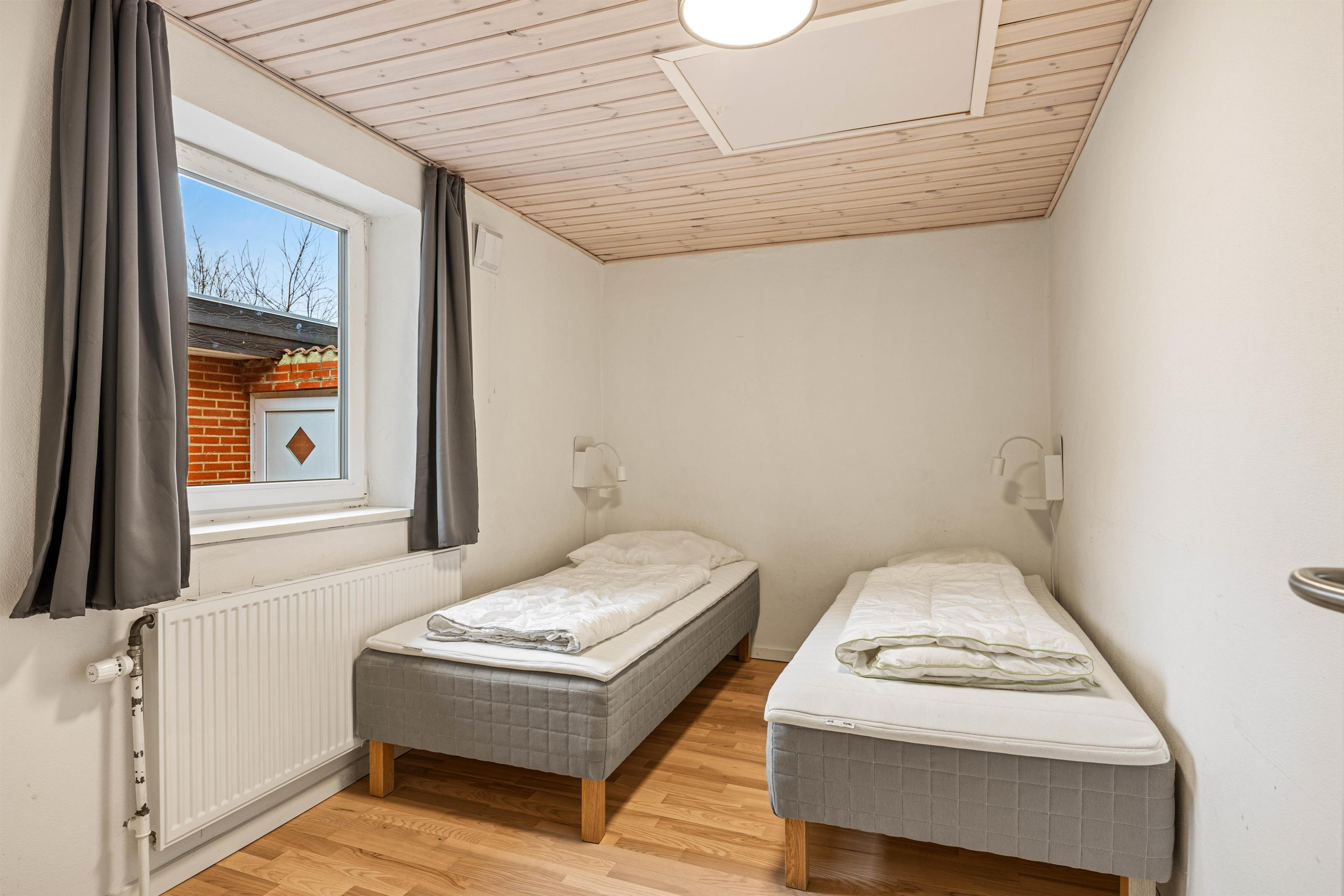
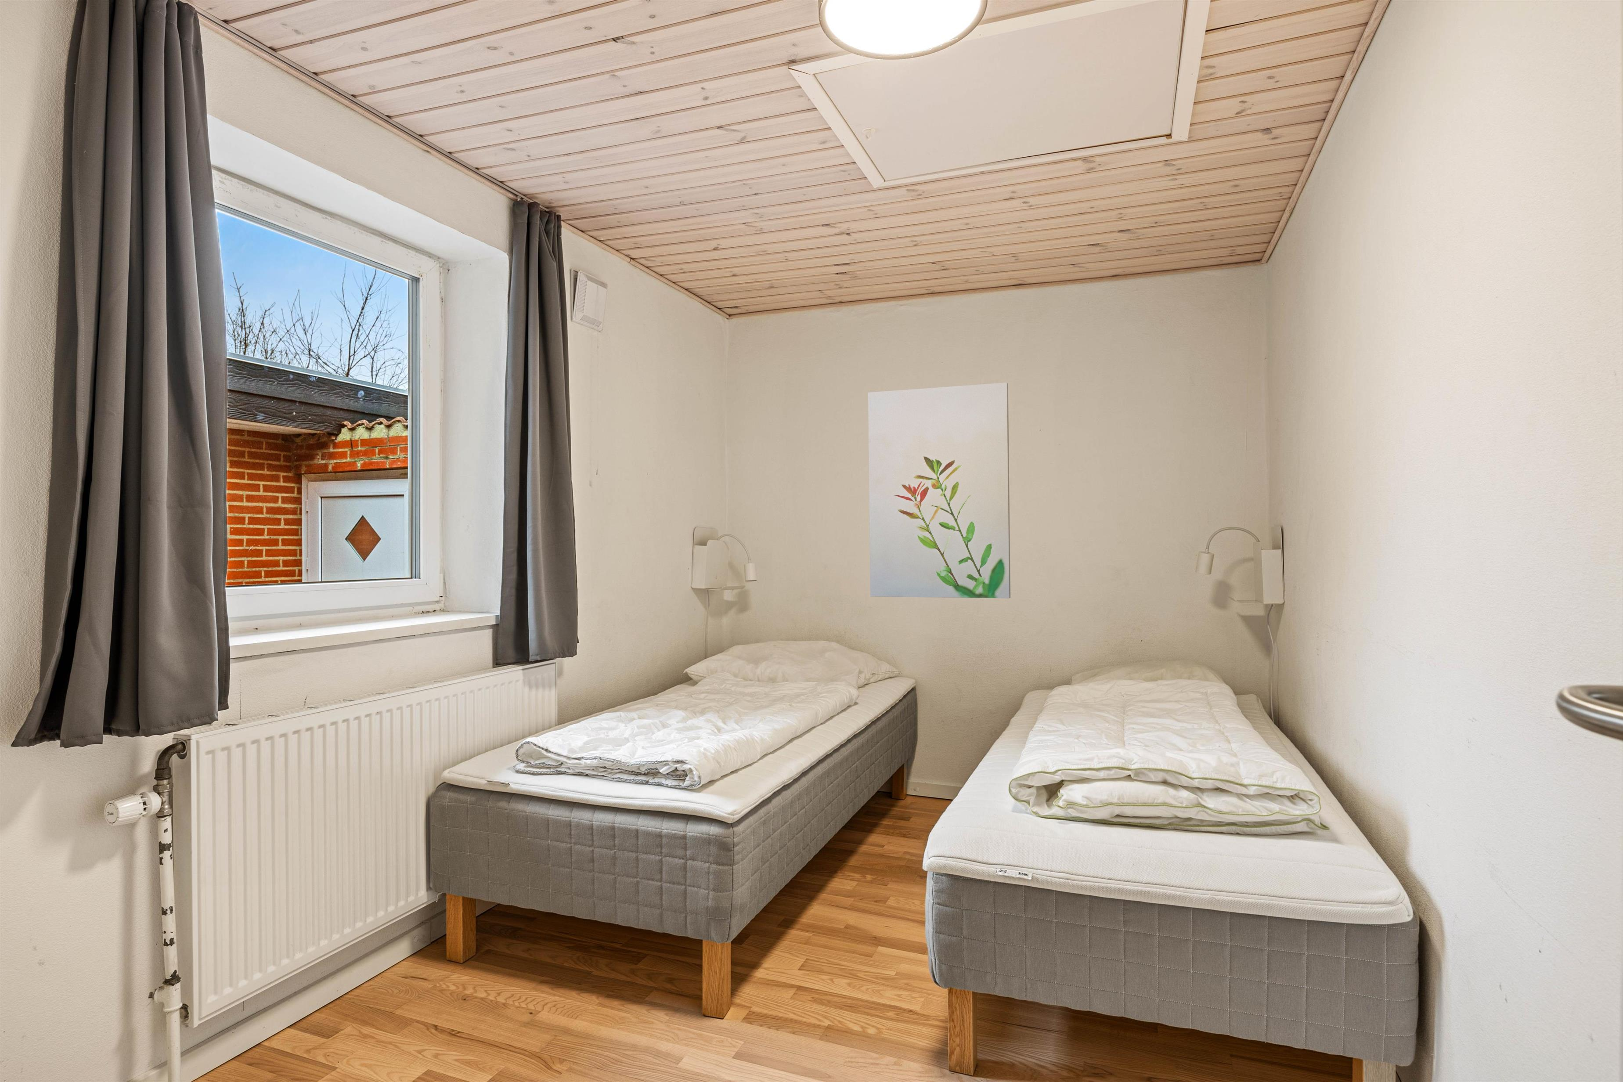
+ wall art (937, 493)
